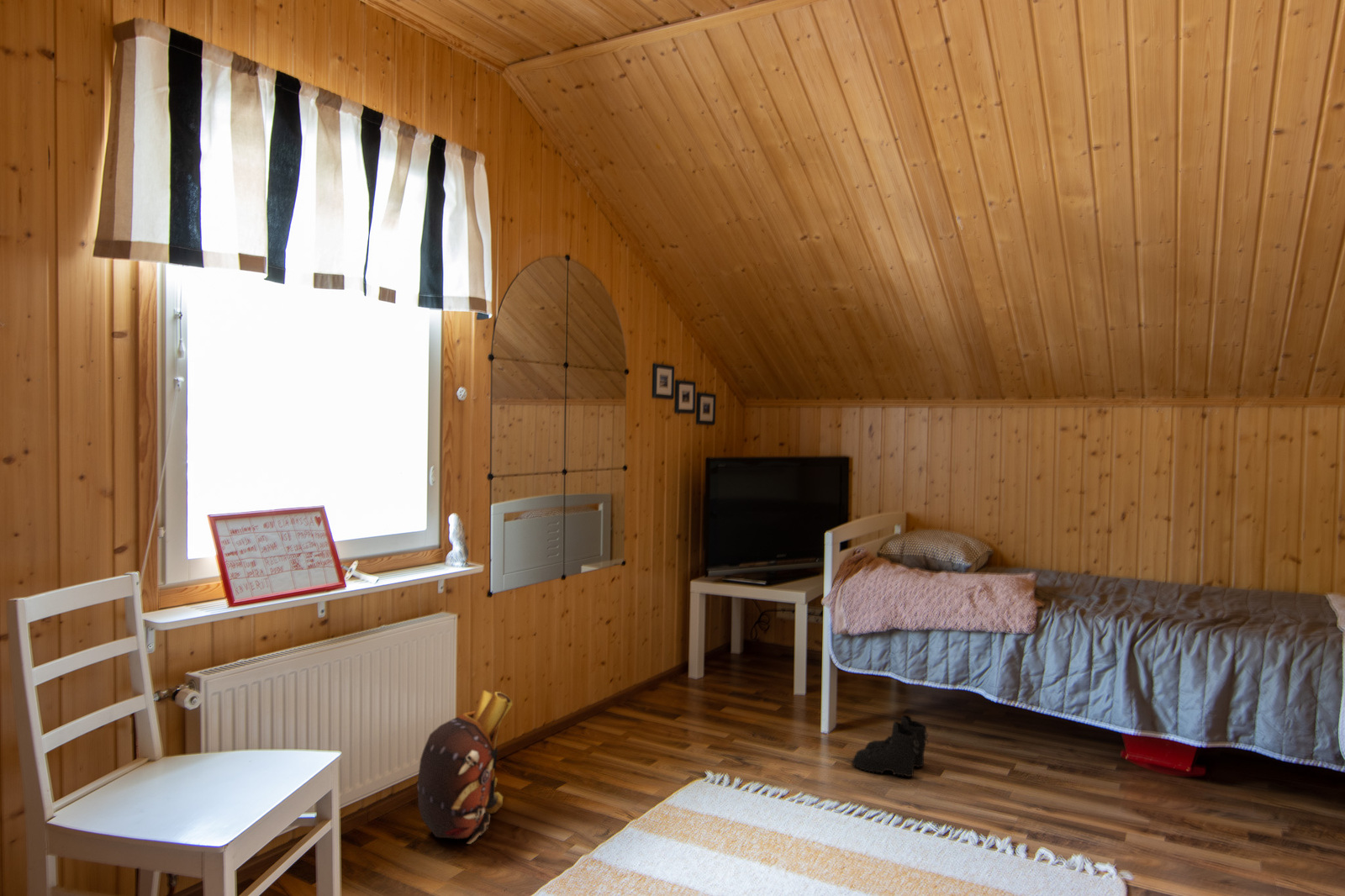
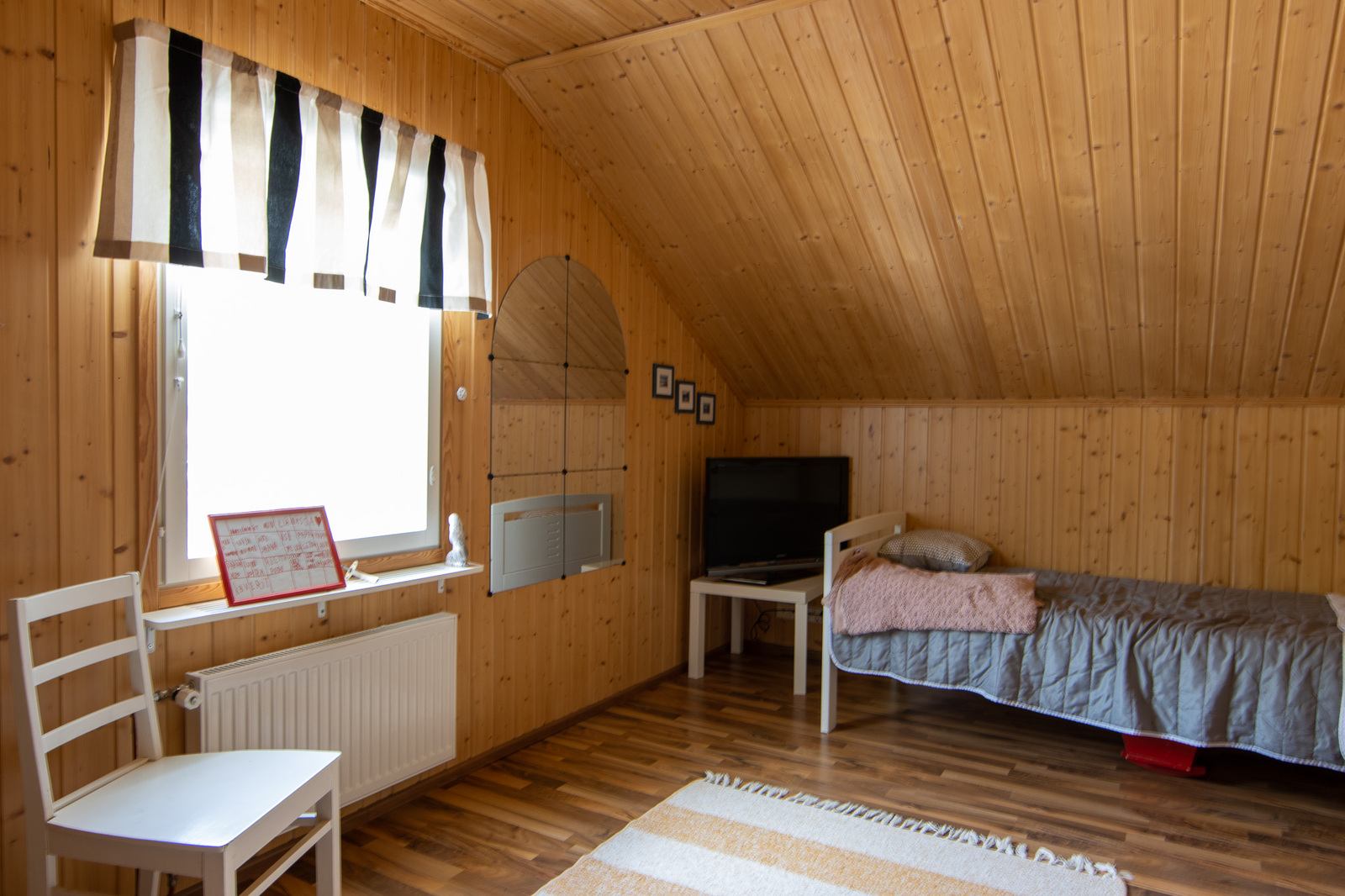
- backpack (471, 761)
- boots (889, 741)
